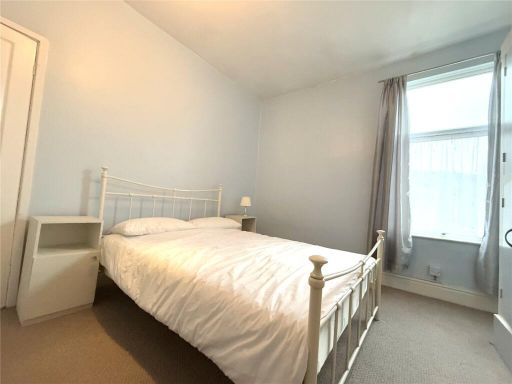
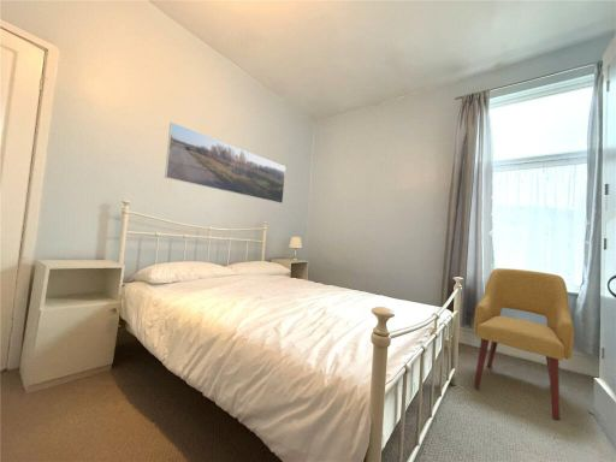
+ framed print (237, 171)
+ chair (520, 328)
